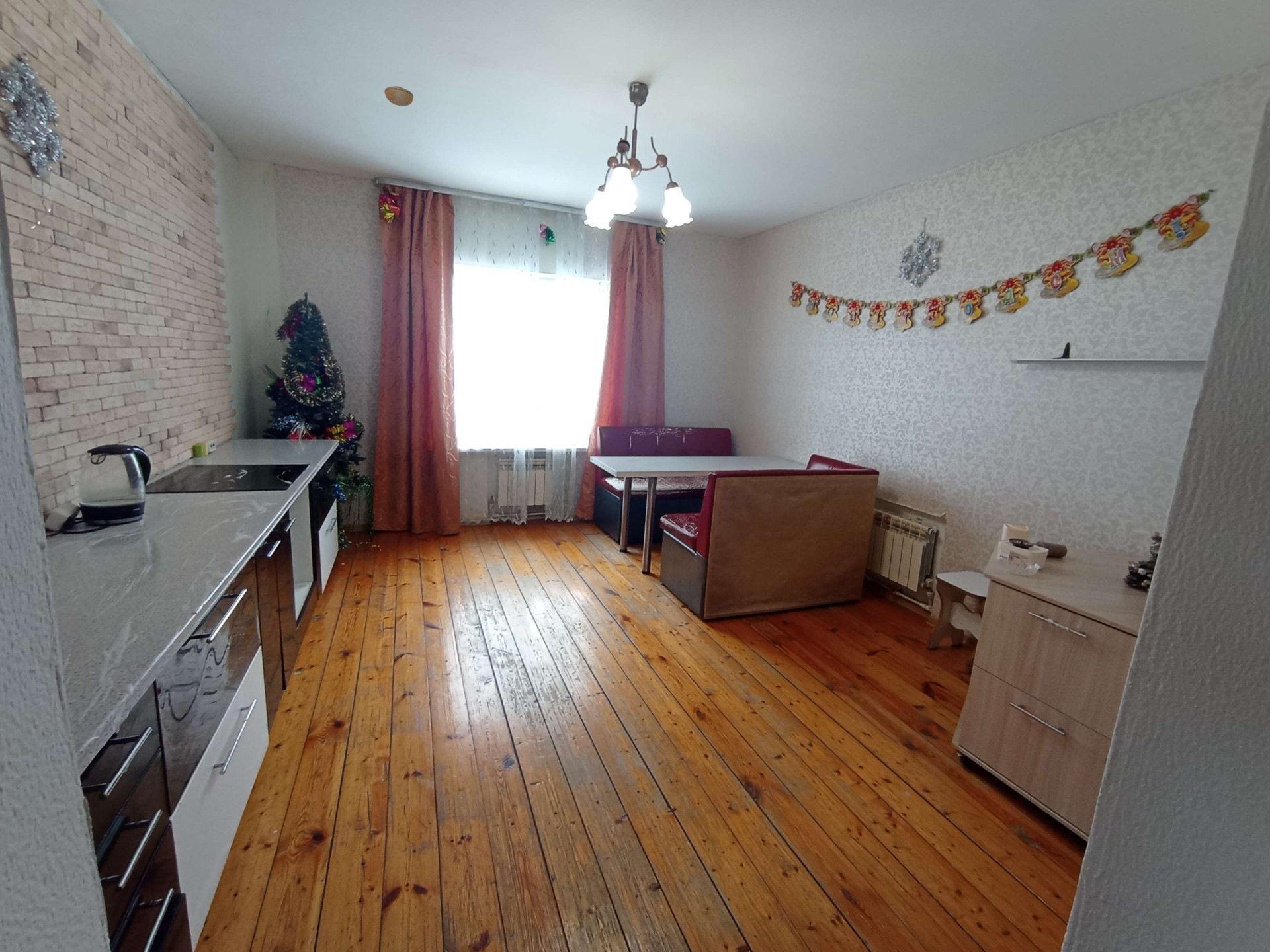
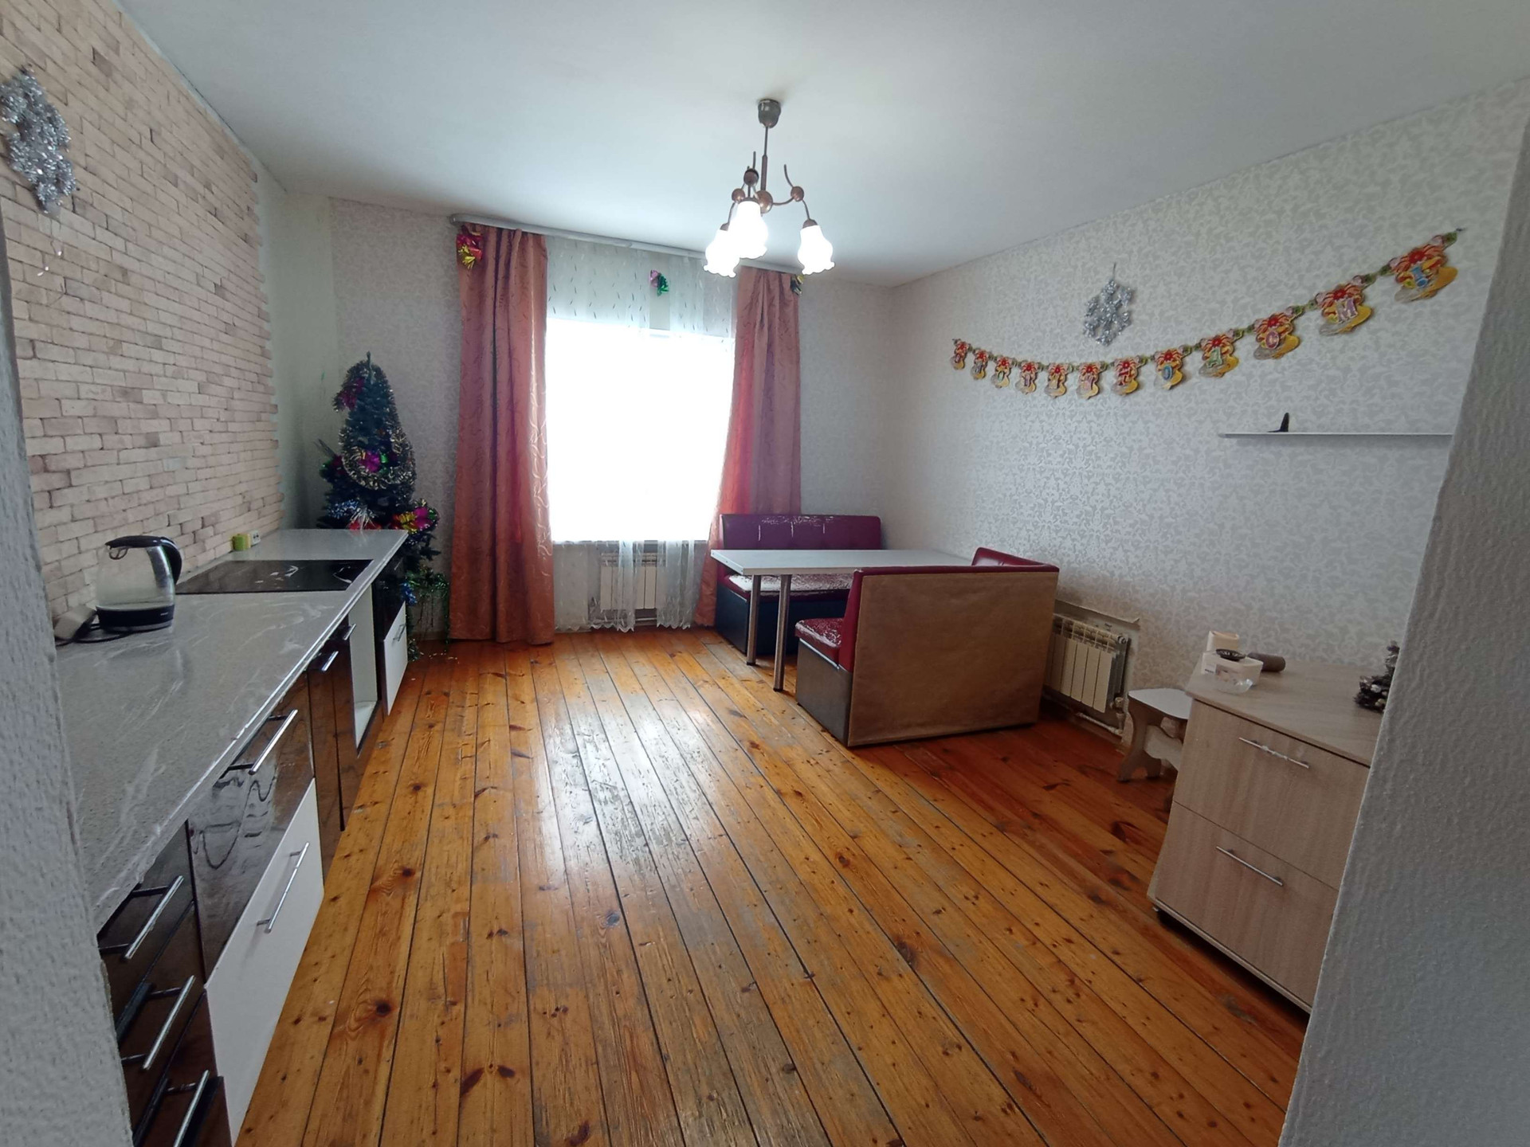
- smoke detector (399, 96)
